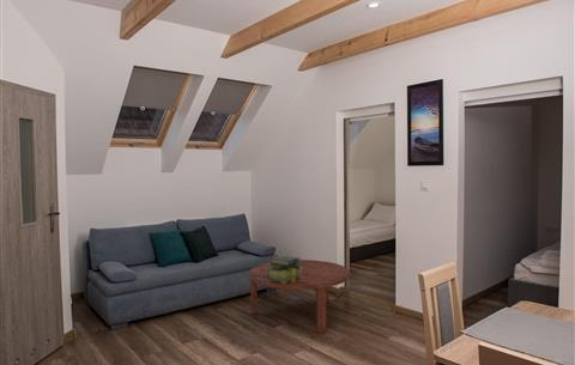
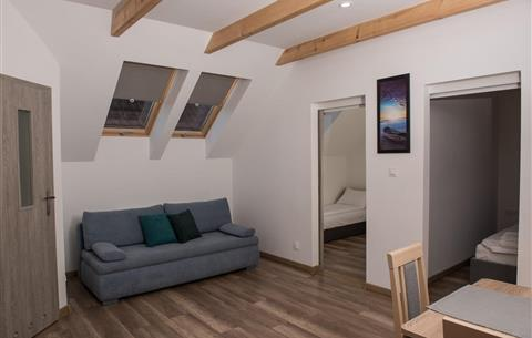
- coffee table (299, 288)
- stack of books (284, 267)
